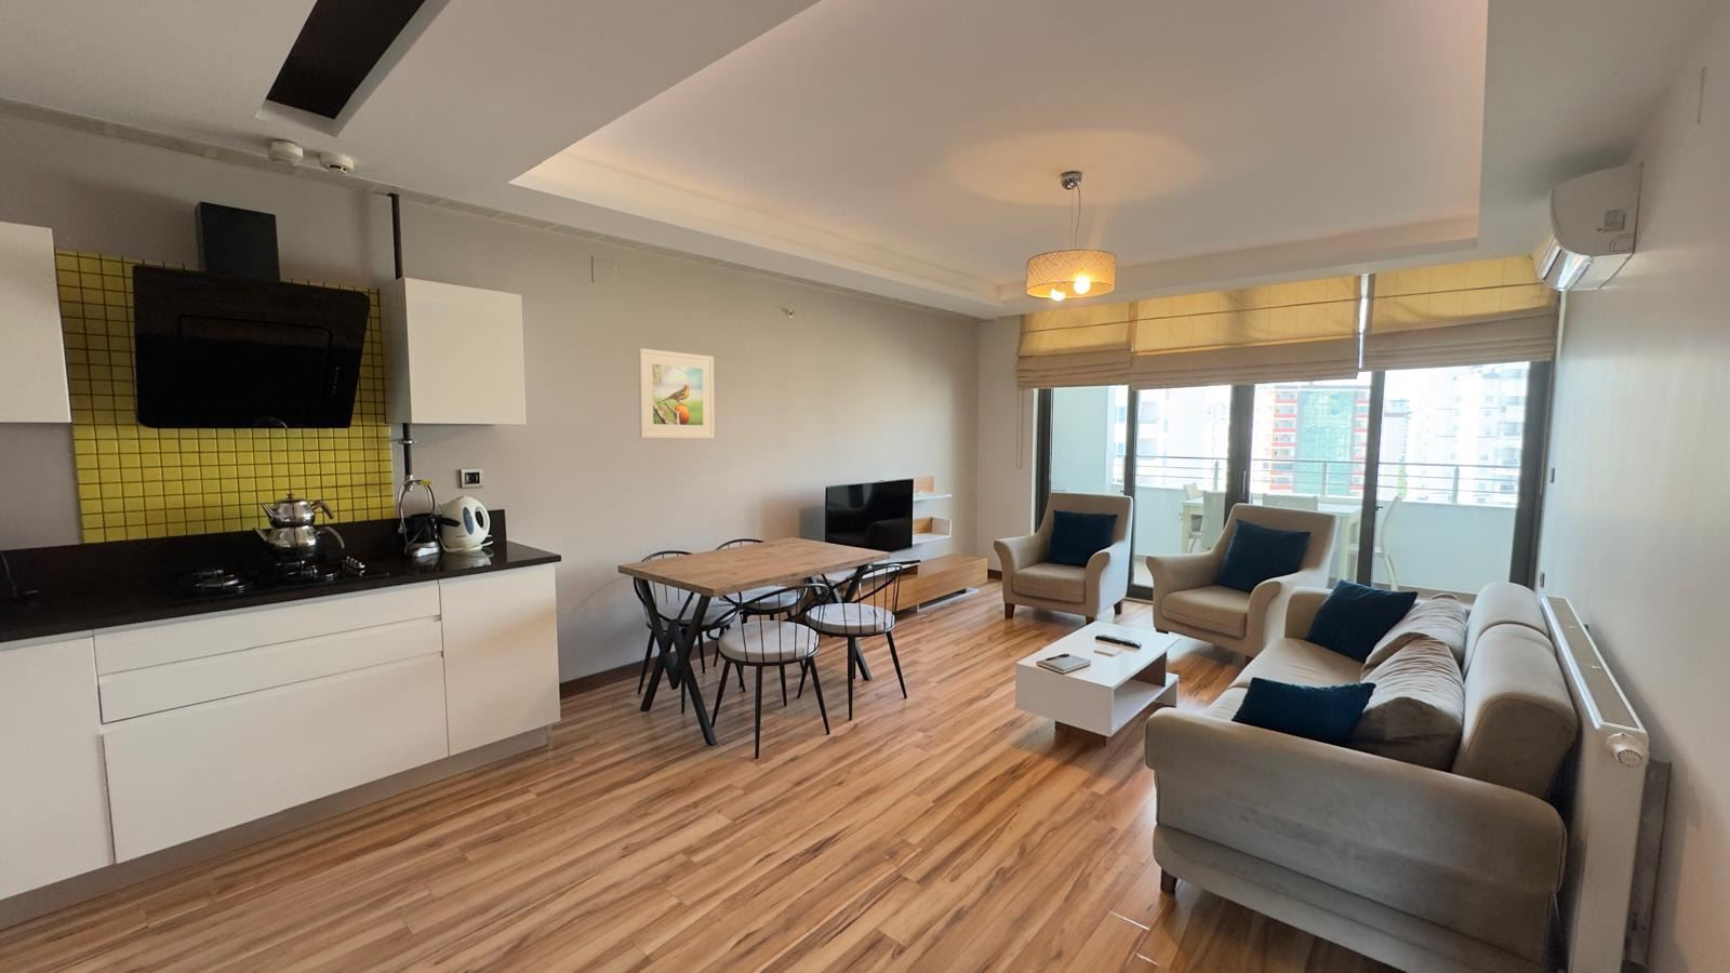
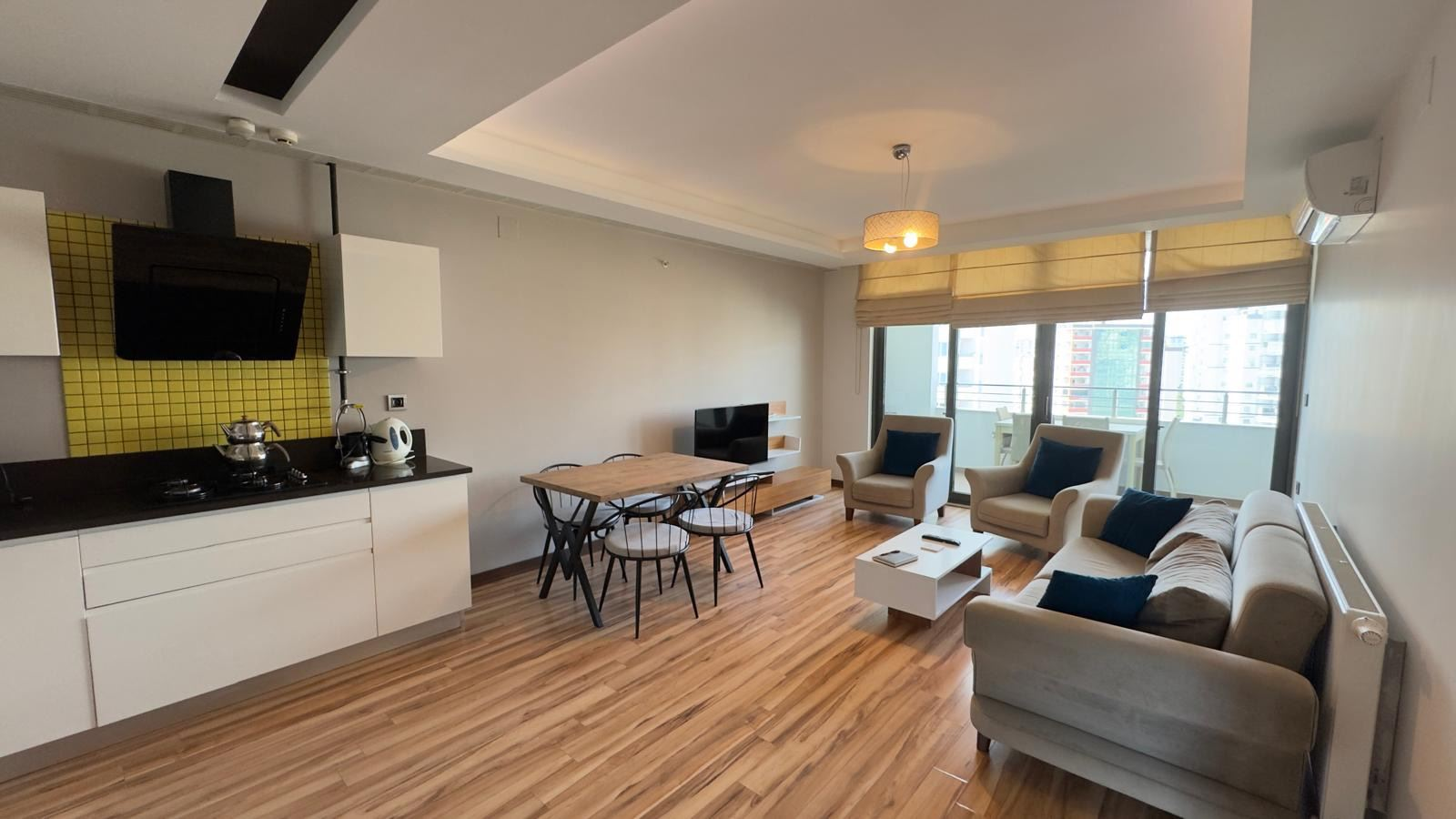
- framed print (678, 394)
